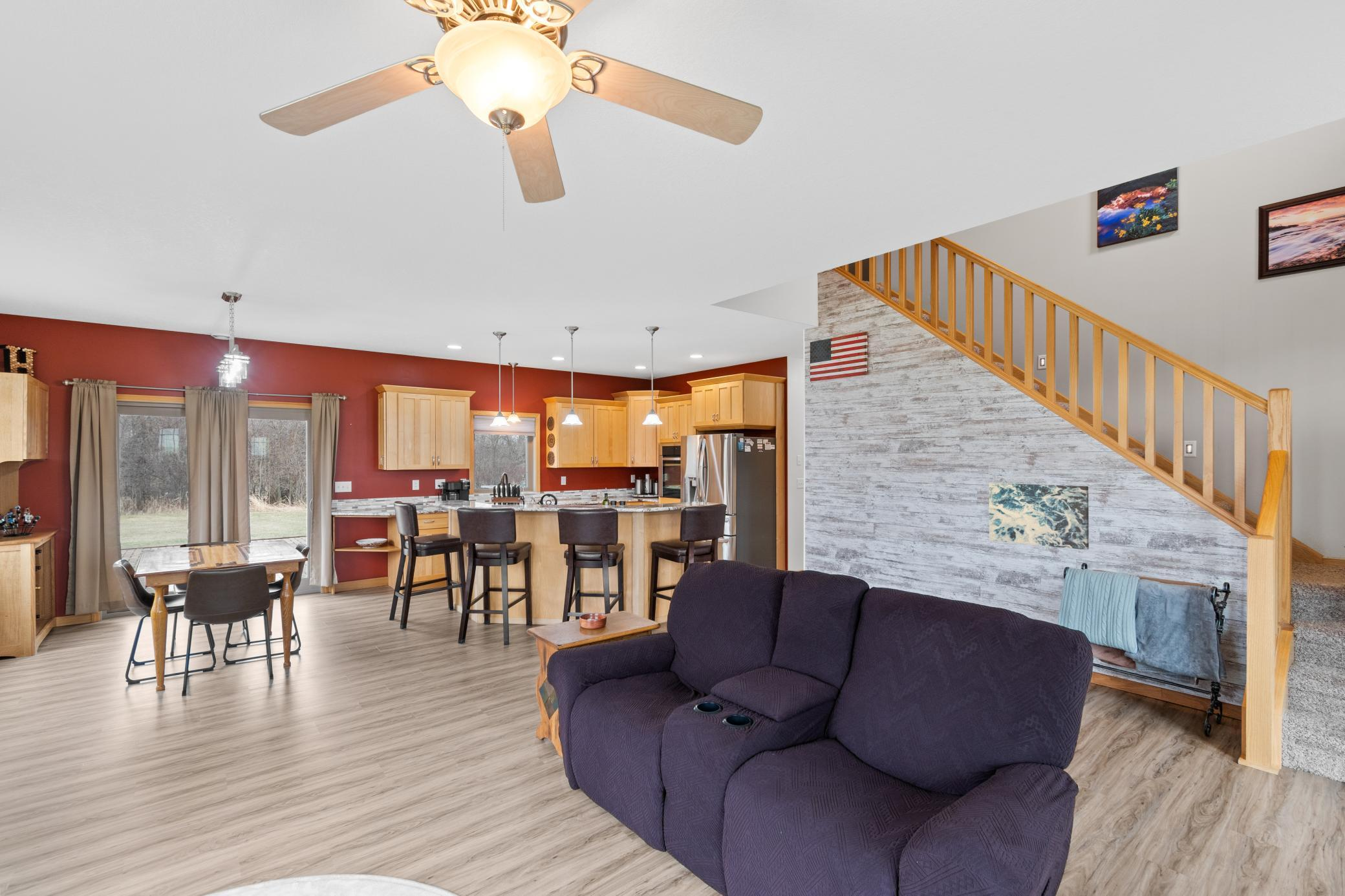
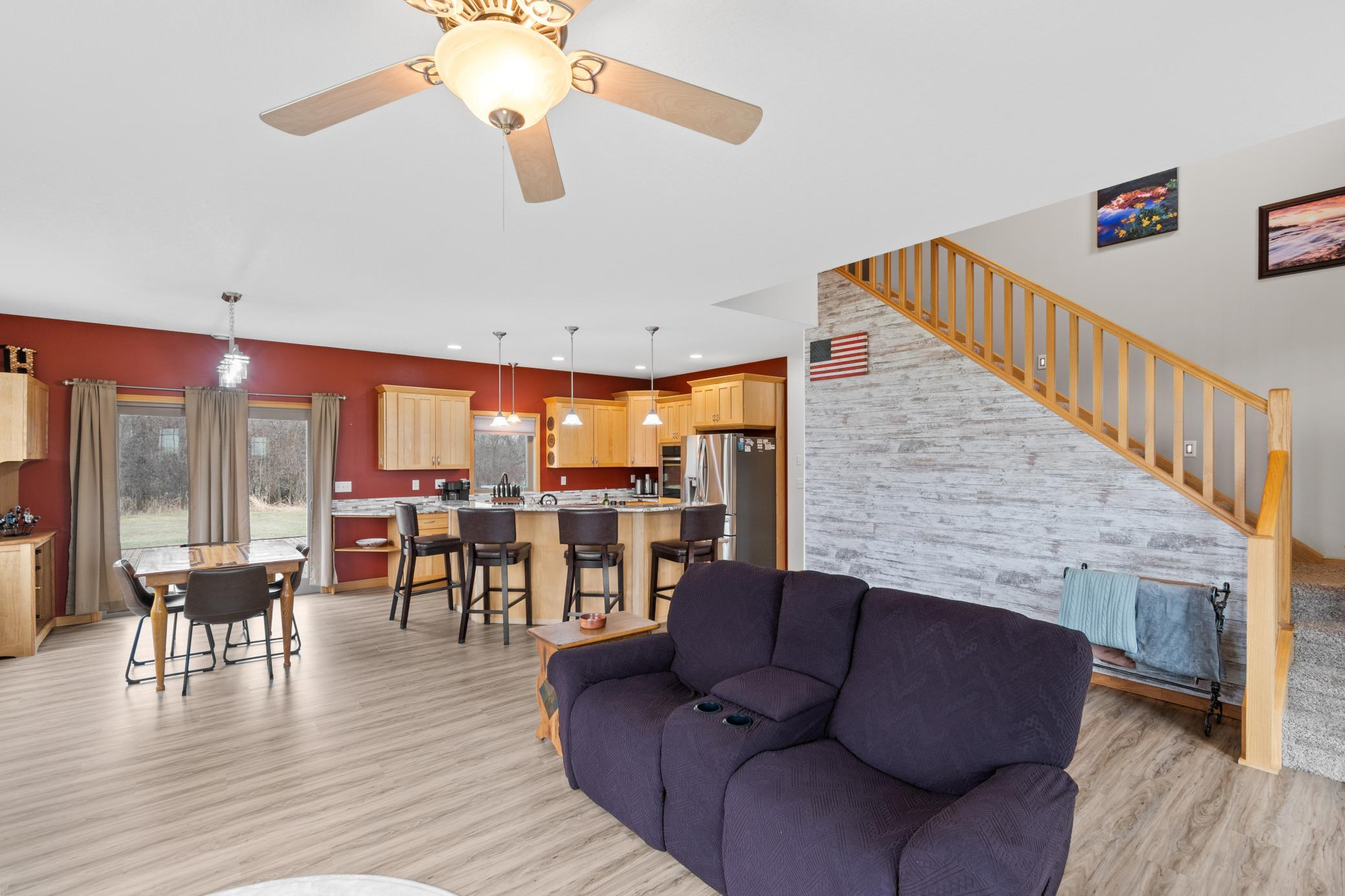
- wall art (1037, 515)
